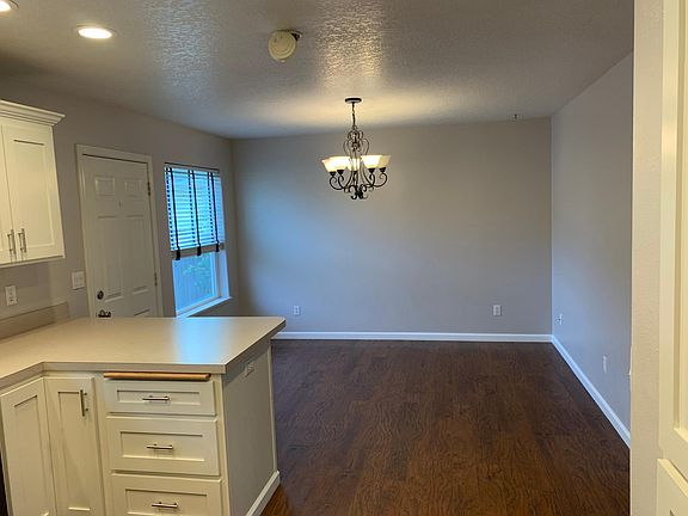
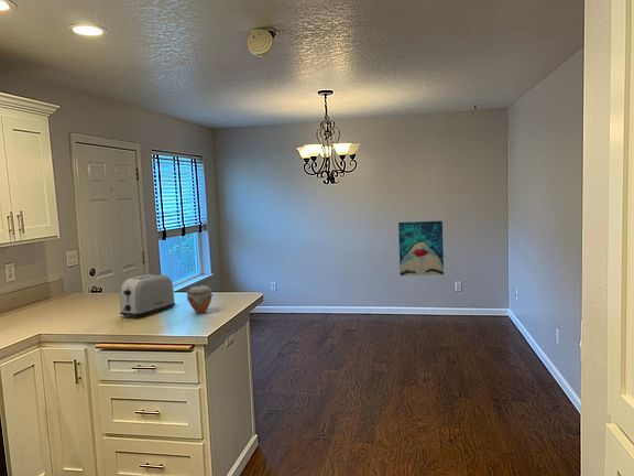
+ jar (199, 299)
+ toaster (146, 294)
+ wall art (420, 248)
